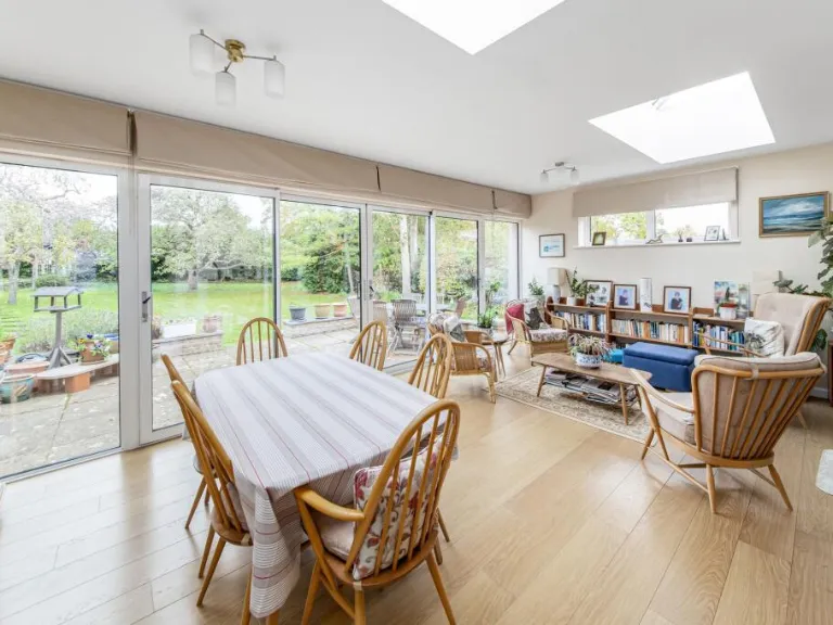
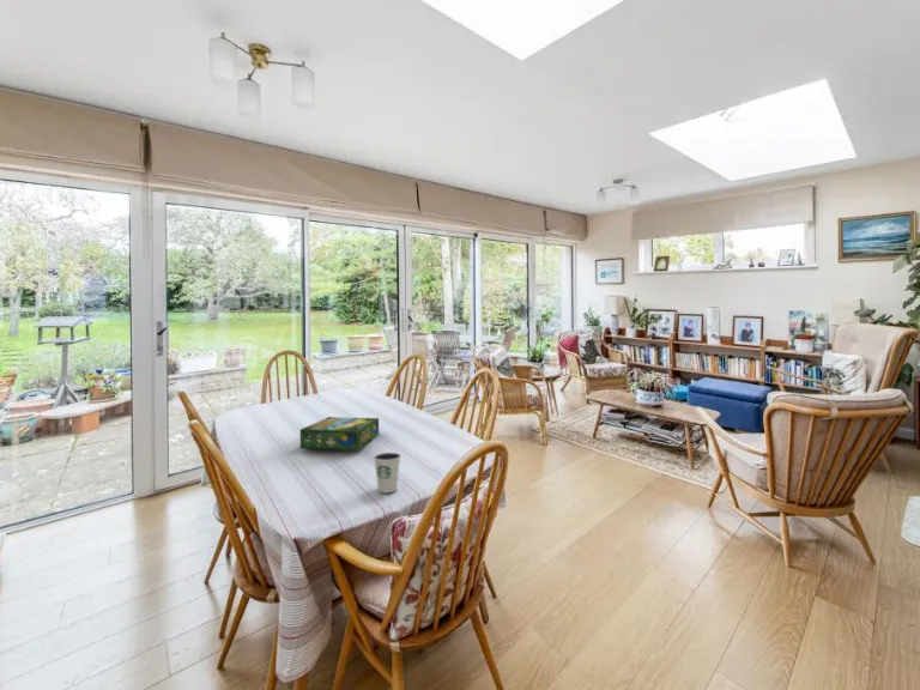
+ dixie cup (387, 472)
+ board game (341, 432)
